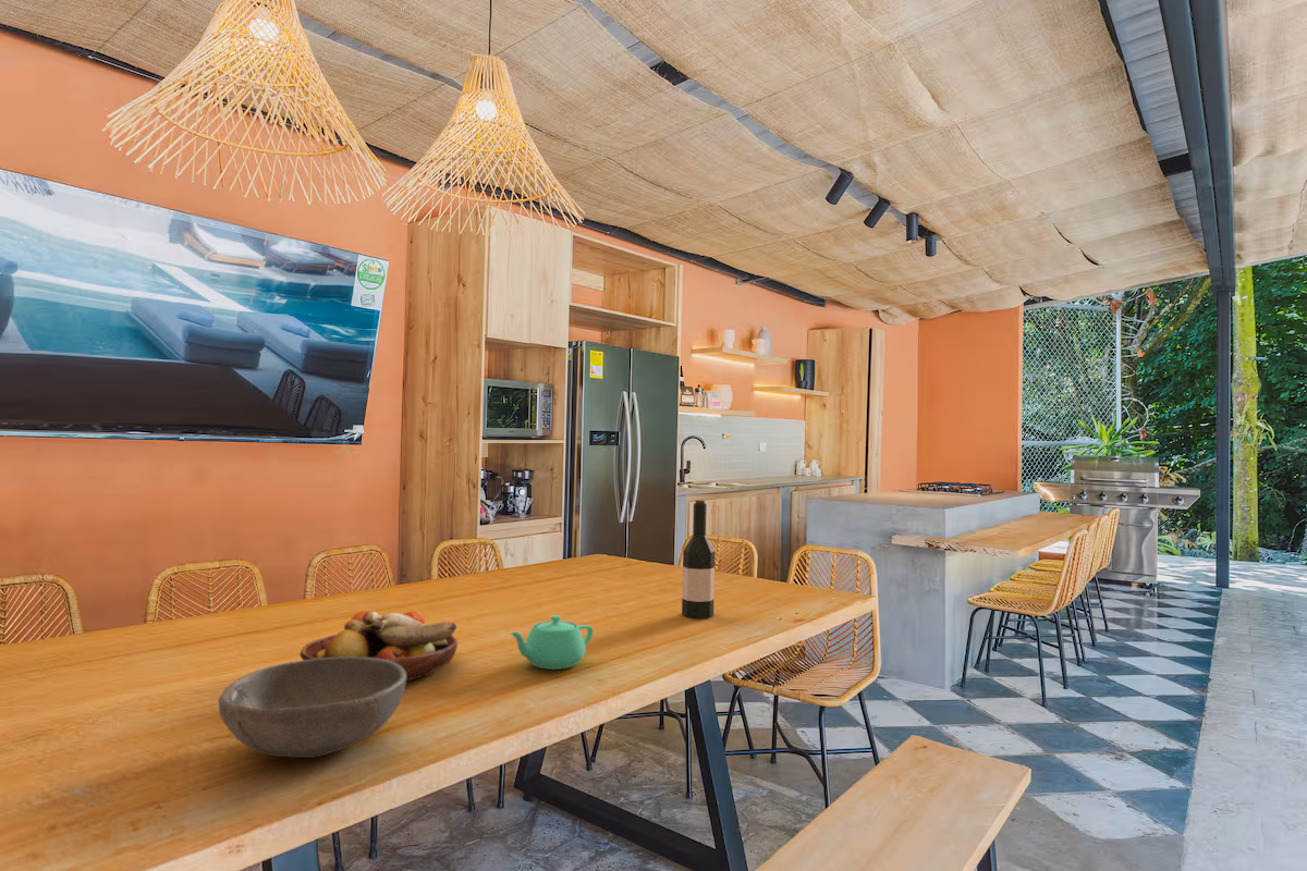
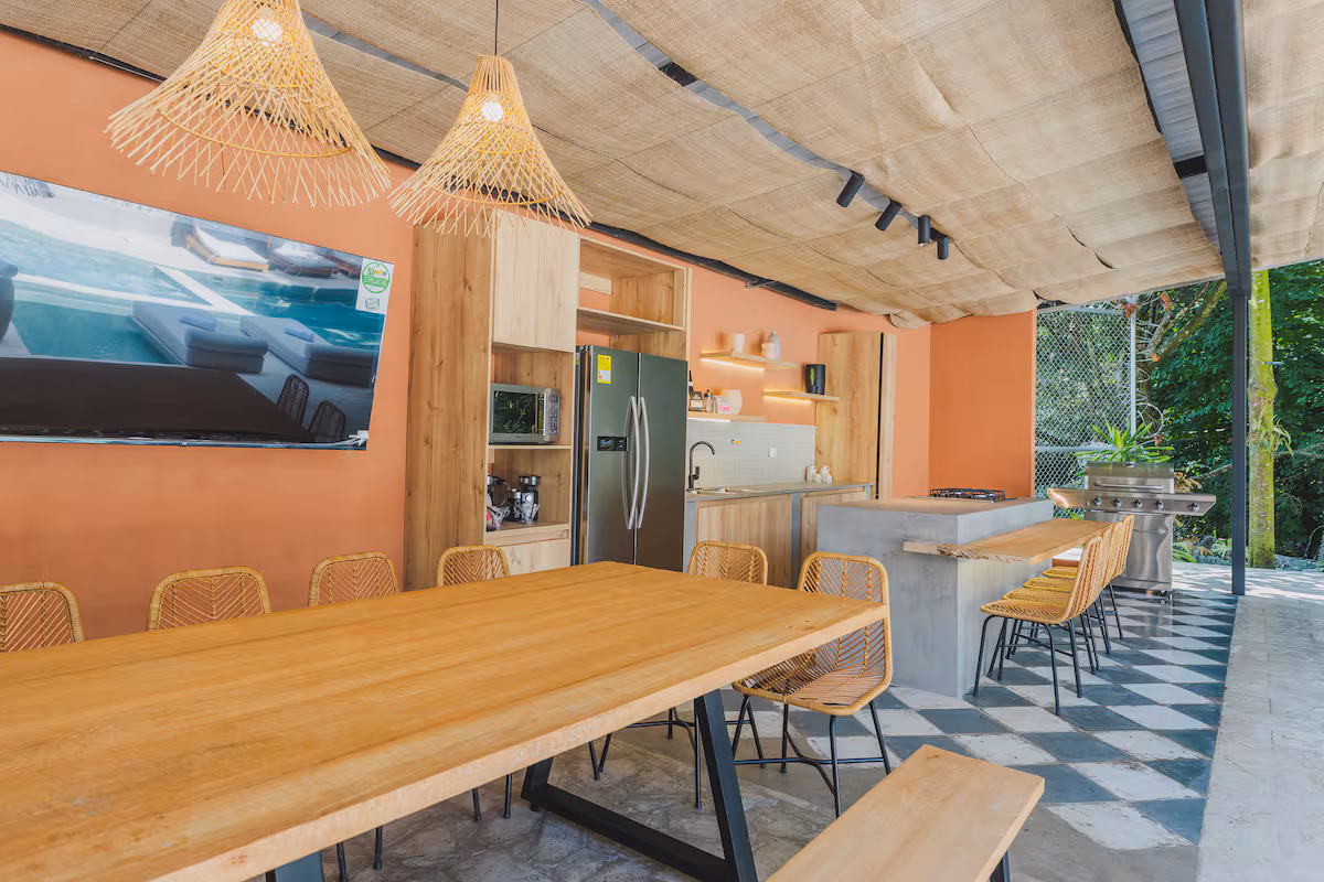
- wine bottle (698, 556)
- bowl (317, 711)
- fruit bowl (383, 637)
- teapot (552, 640)
